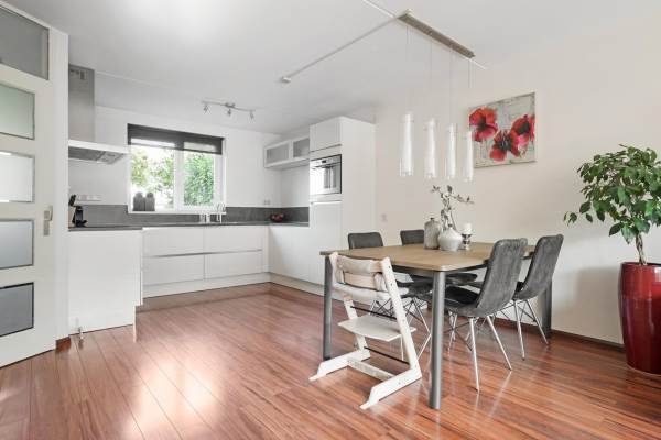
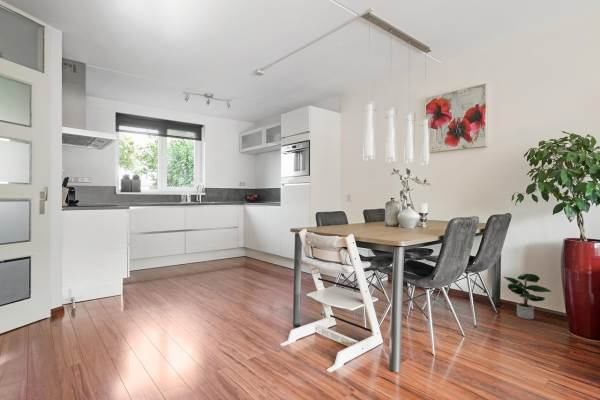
+ potted plant (528, 296)
